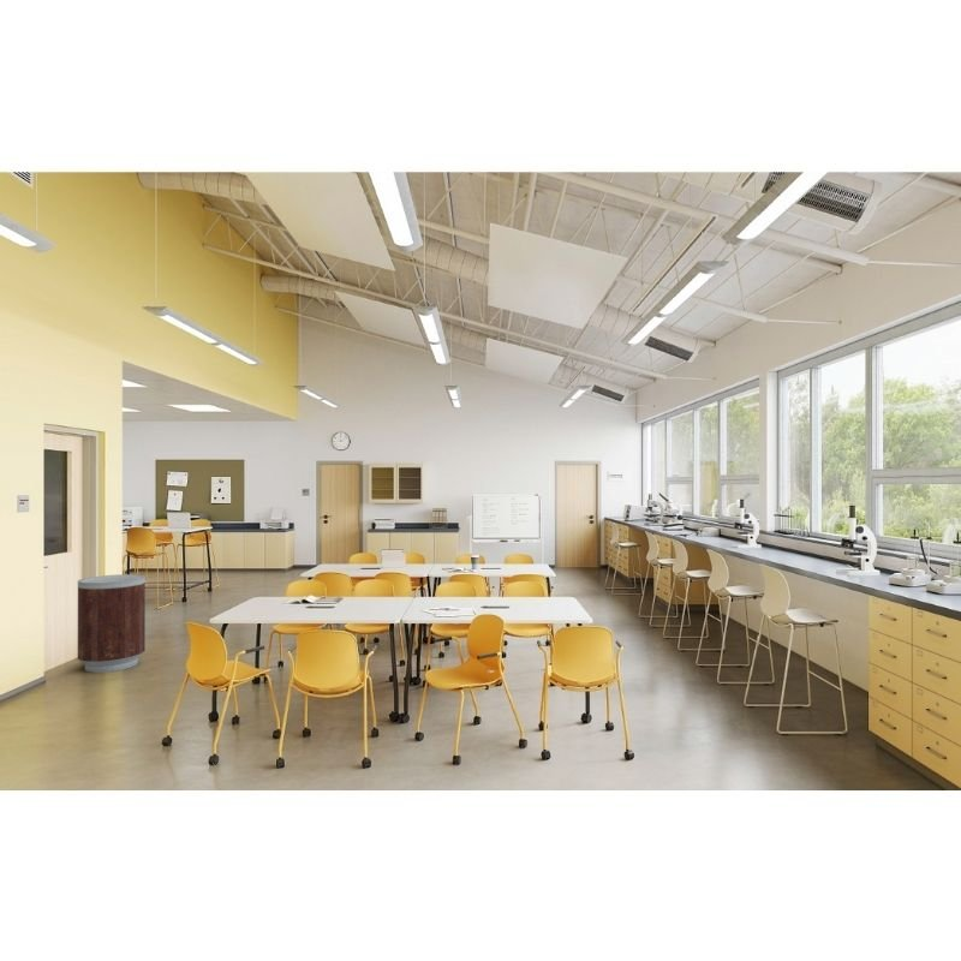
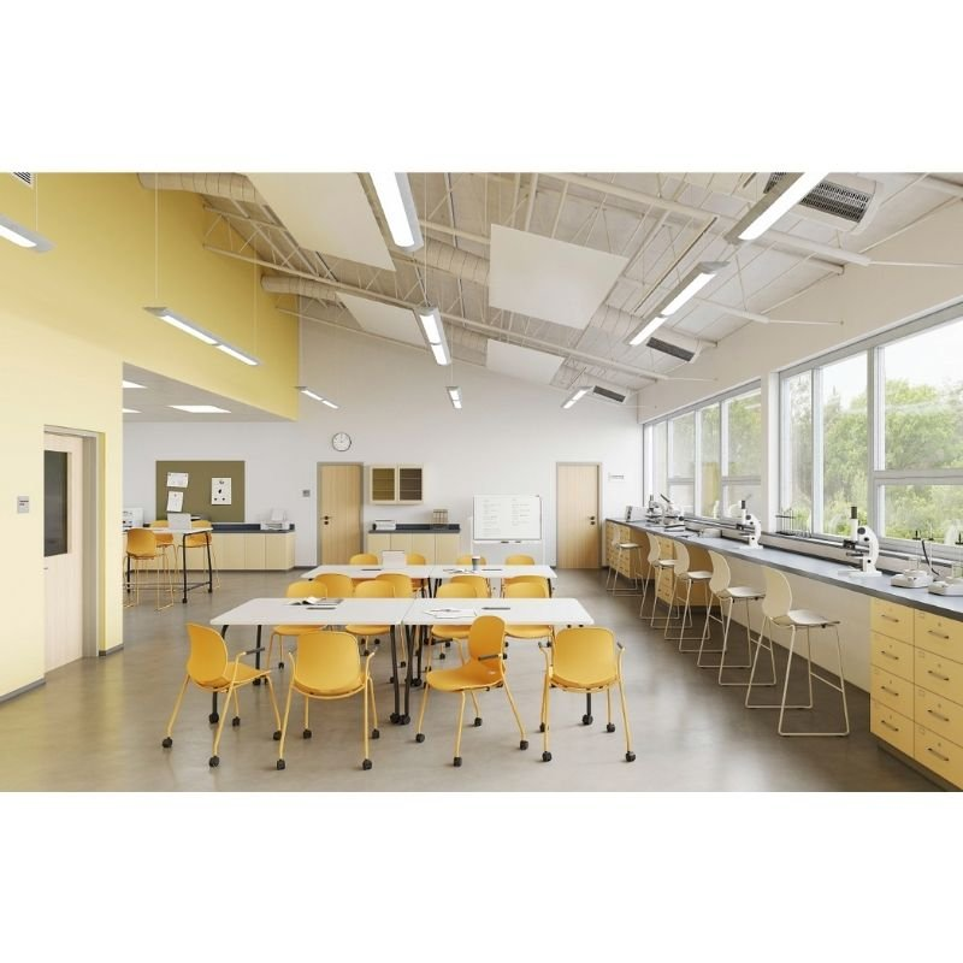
- trash can (112, 621)
